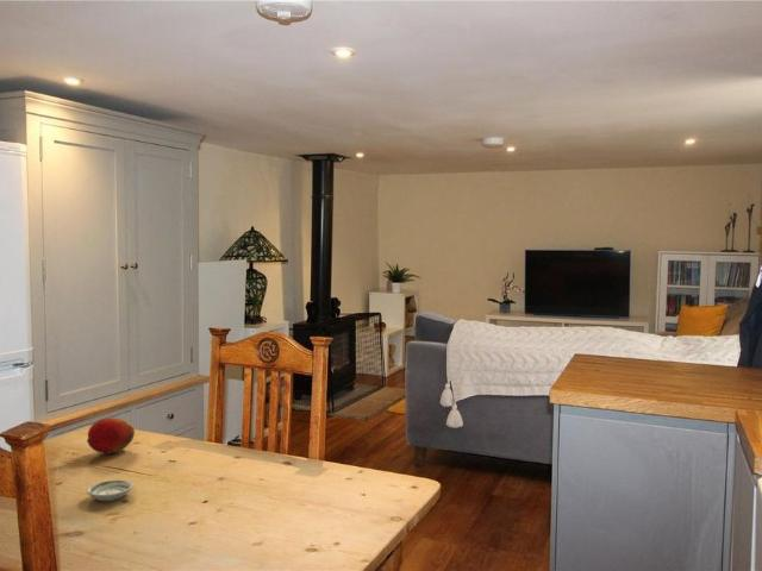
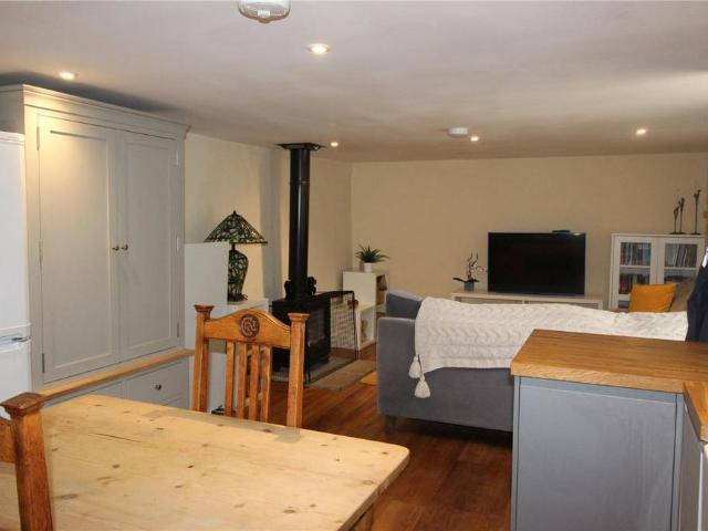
- fruit (111, 434)
- saucer (110, 491)
